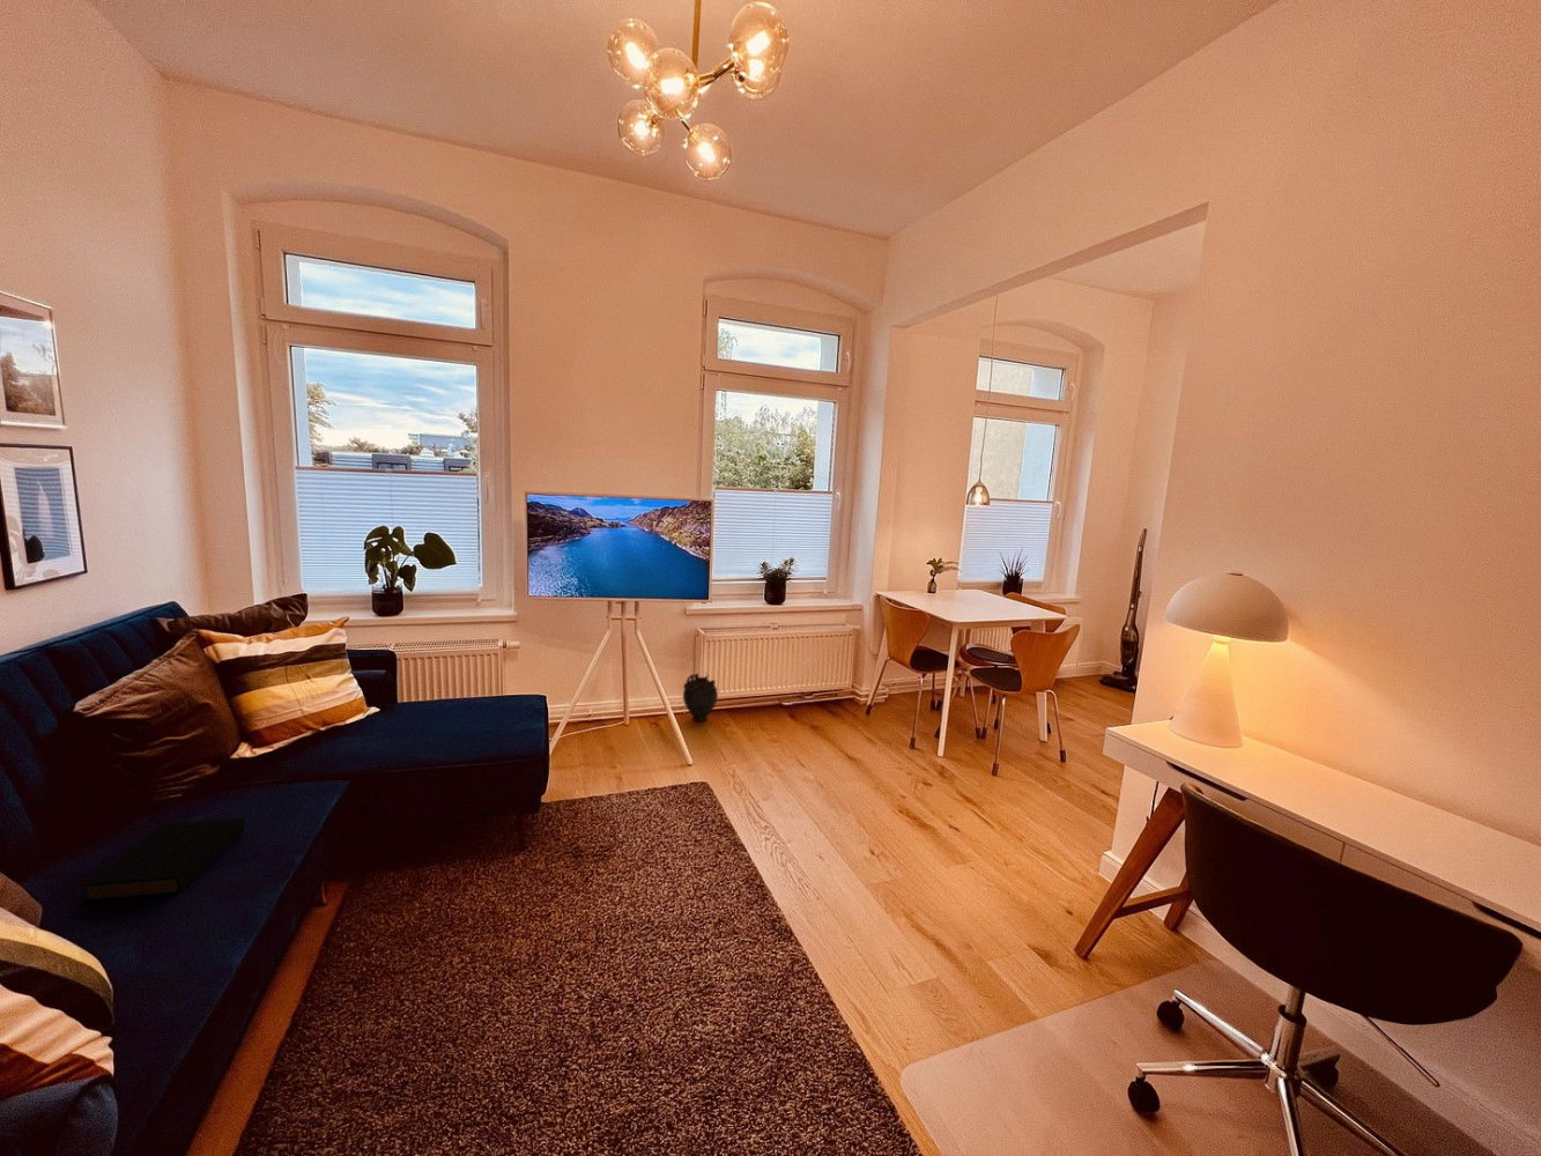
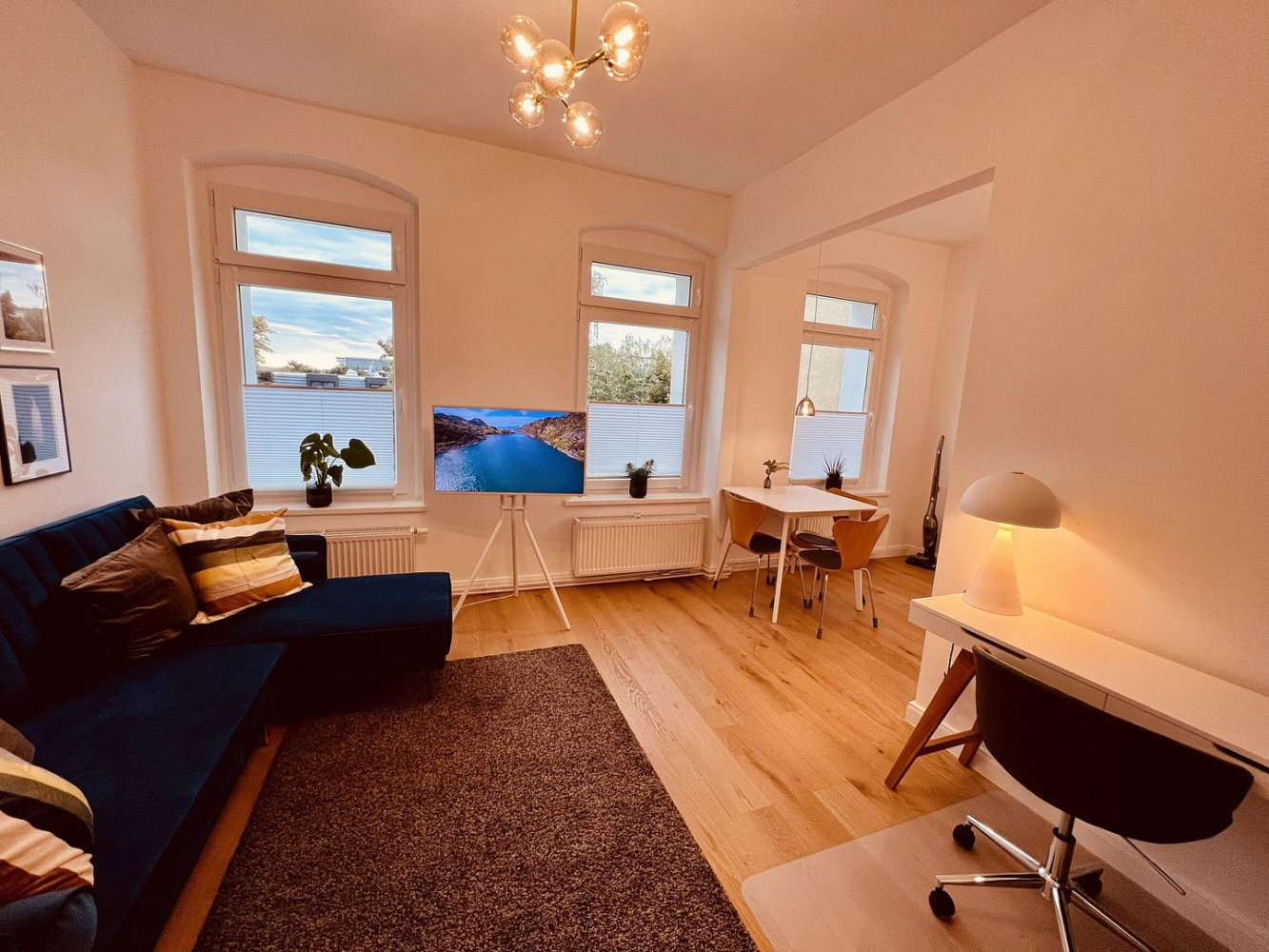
- ceramic jug (699, 696)
- hardback book (170, 855)
